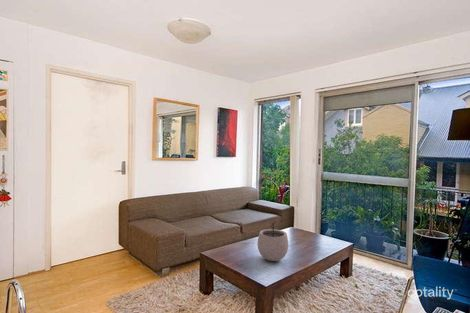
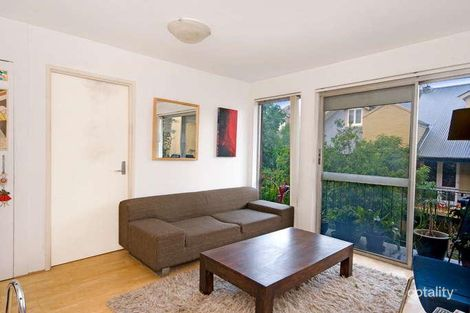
- plant pot (272, 240)
